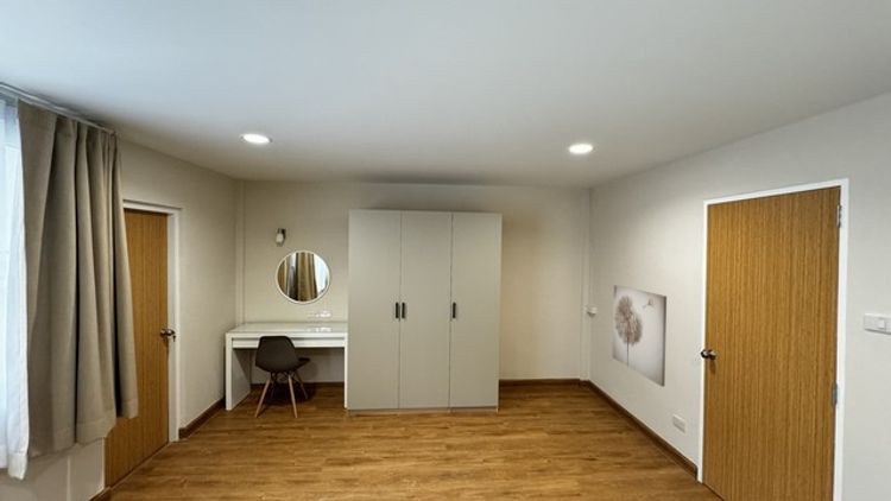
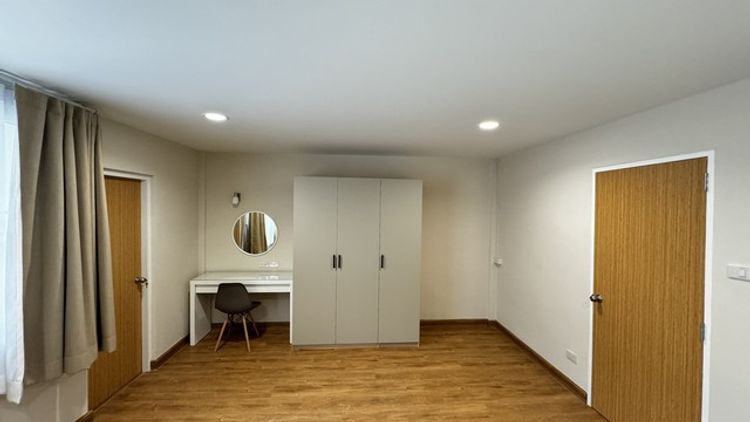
- wall art (636, 330)
